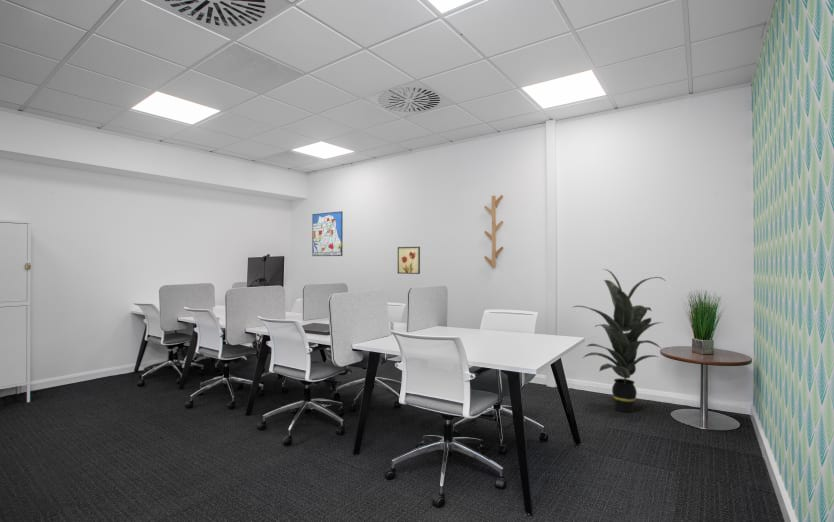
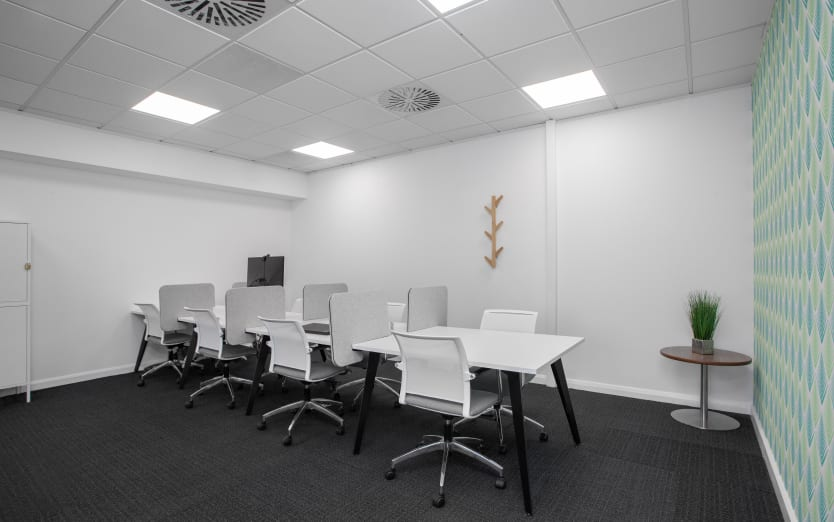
- indoor plant (619, 338)
- wall art (326, 234)
- wall art (408, 260)
